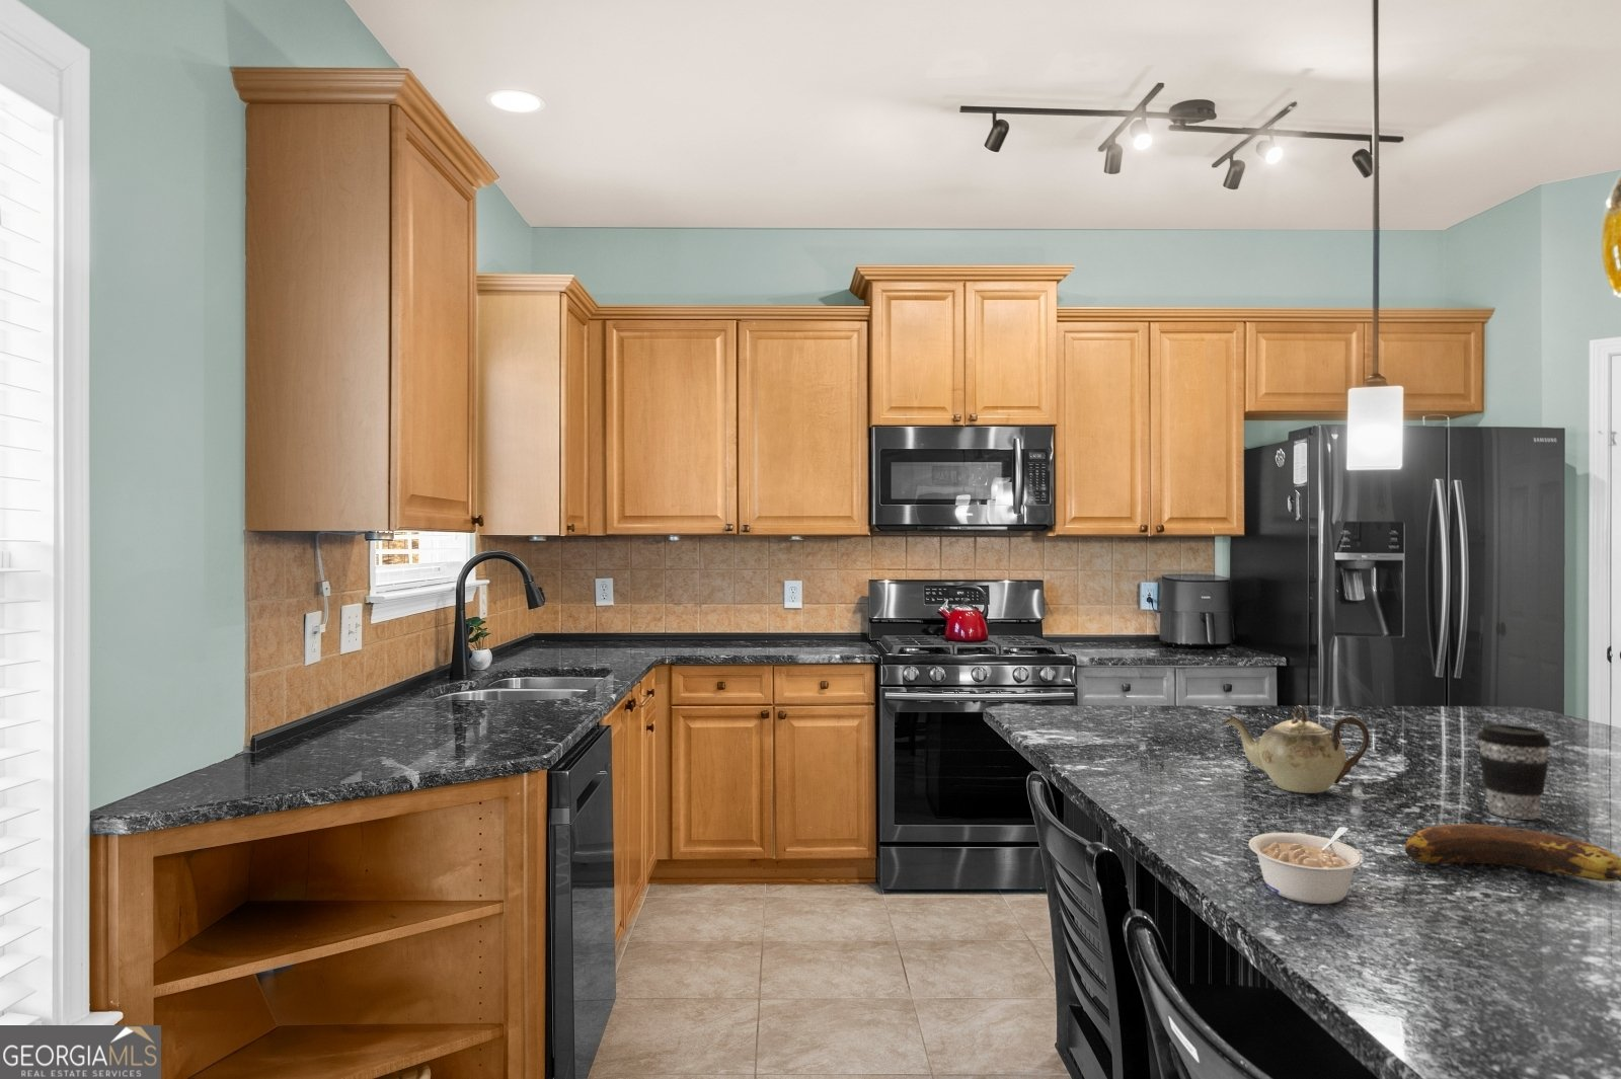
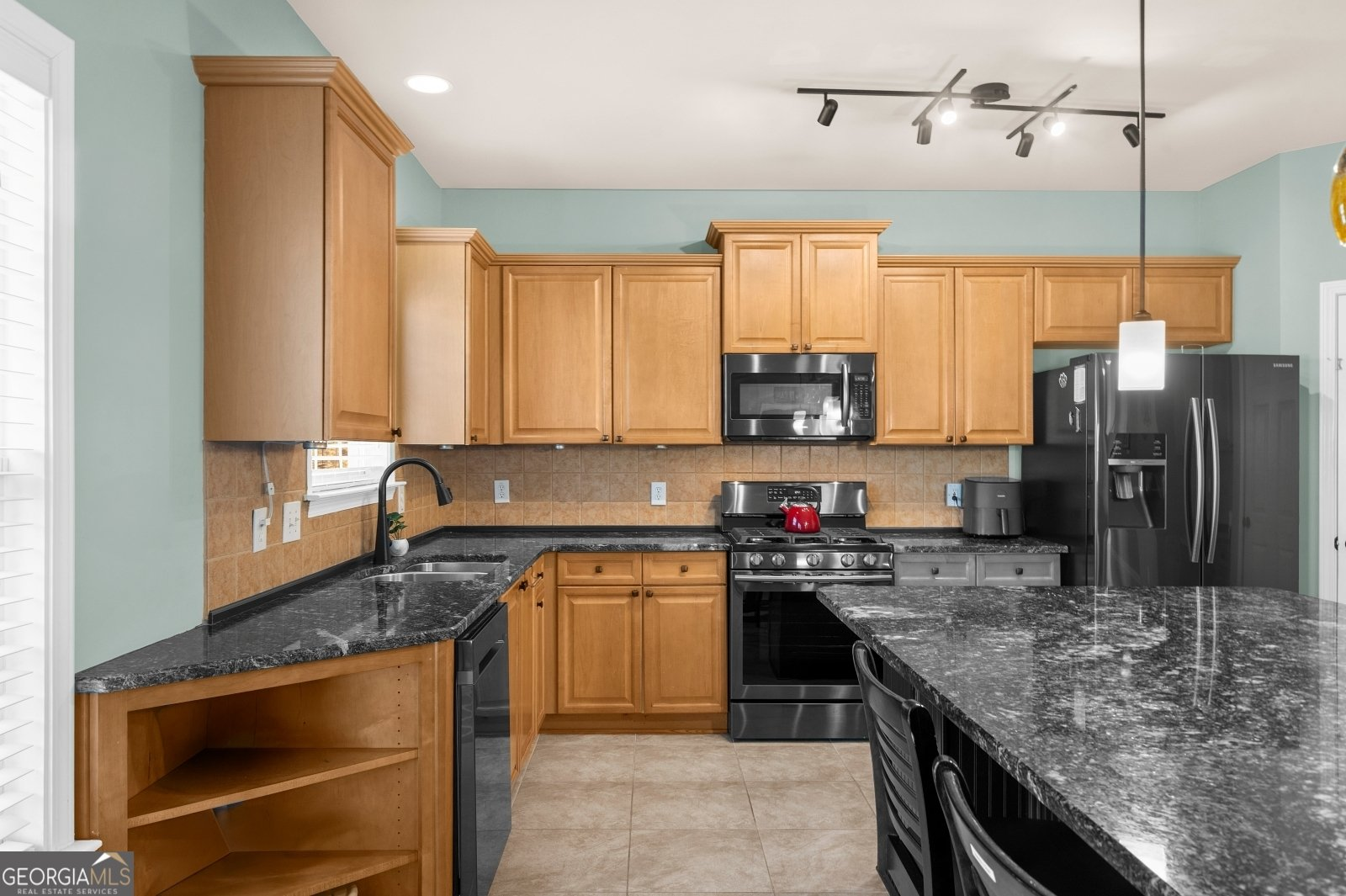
- coffee cup (1513, 771)
- banana (1521, 857)
- legume (1304, 865)
- teapot (1292, 745)
